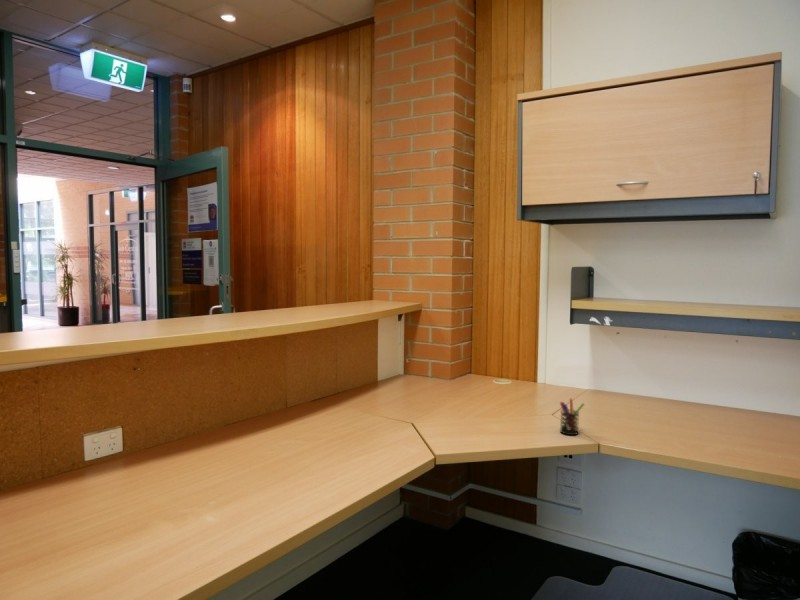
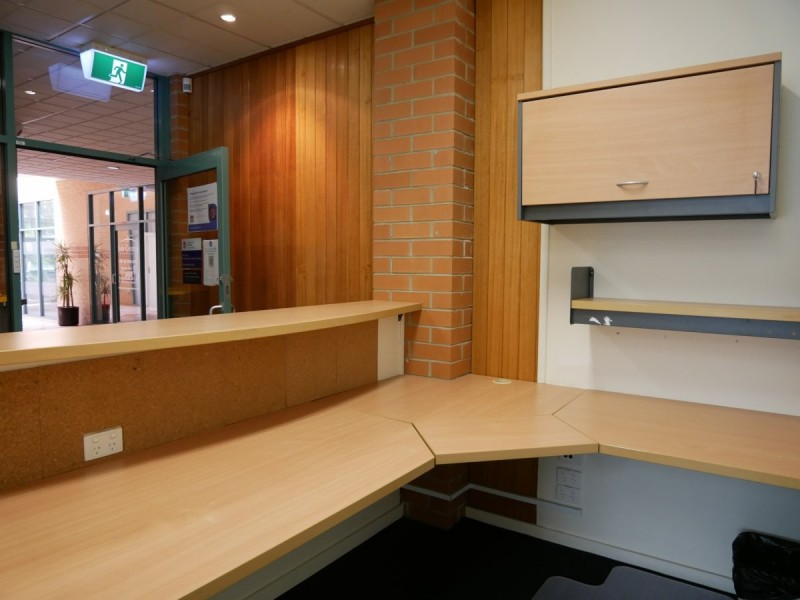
- pen holder (572, 415)
